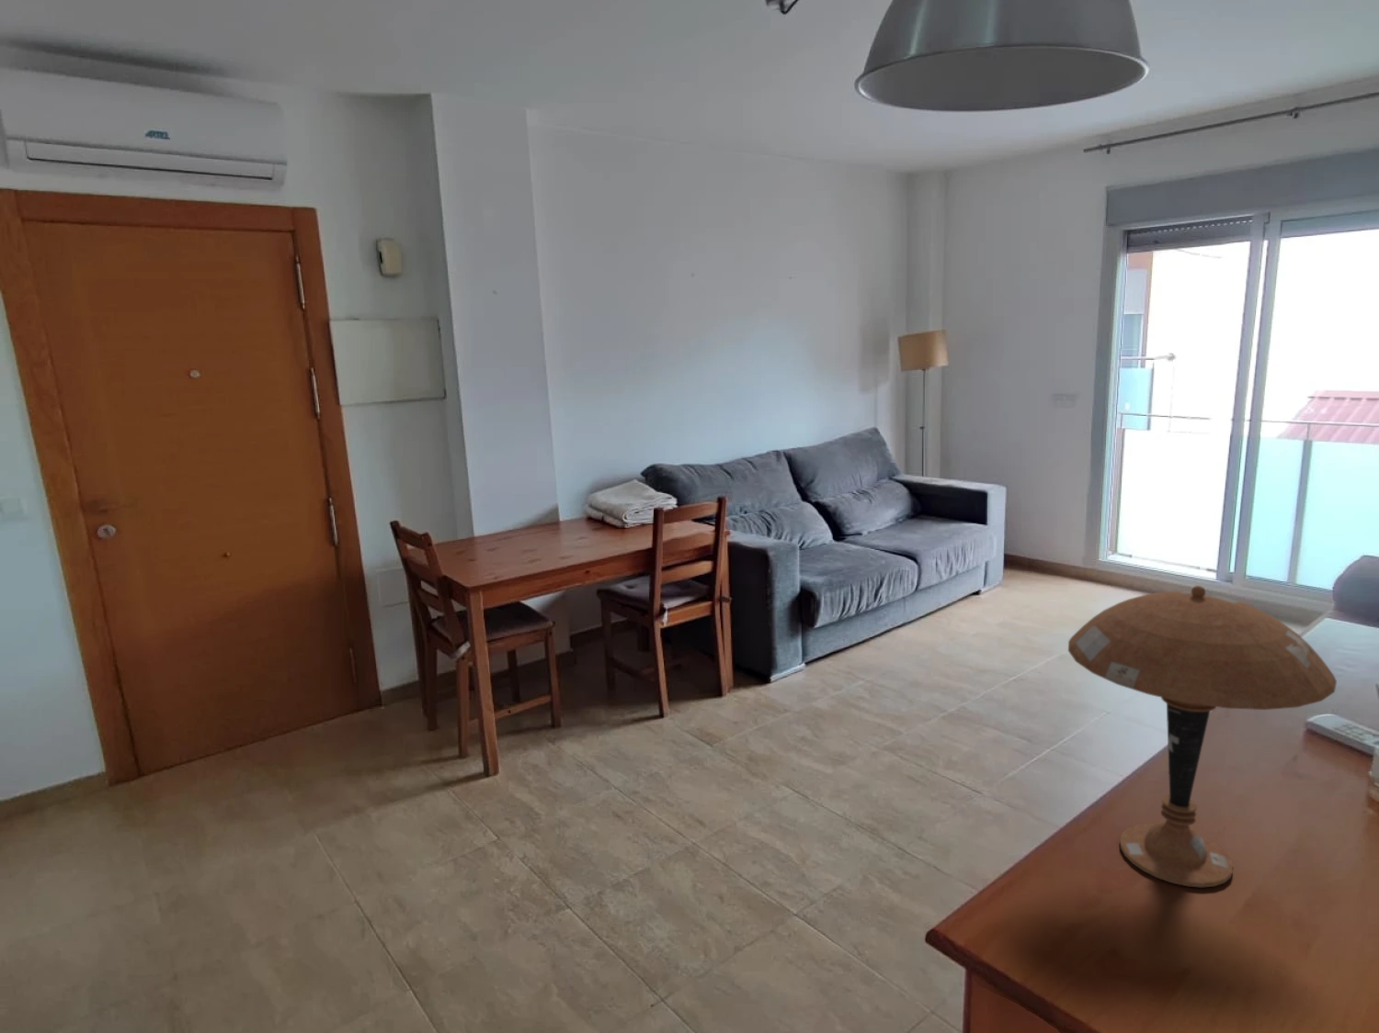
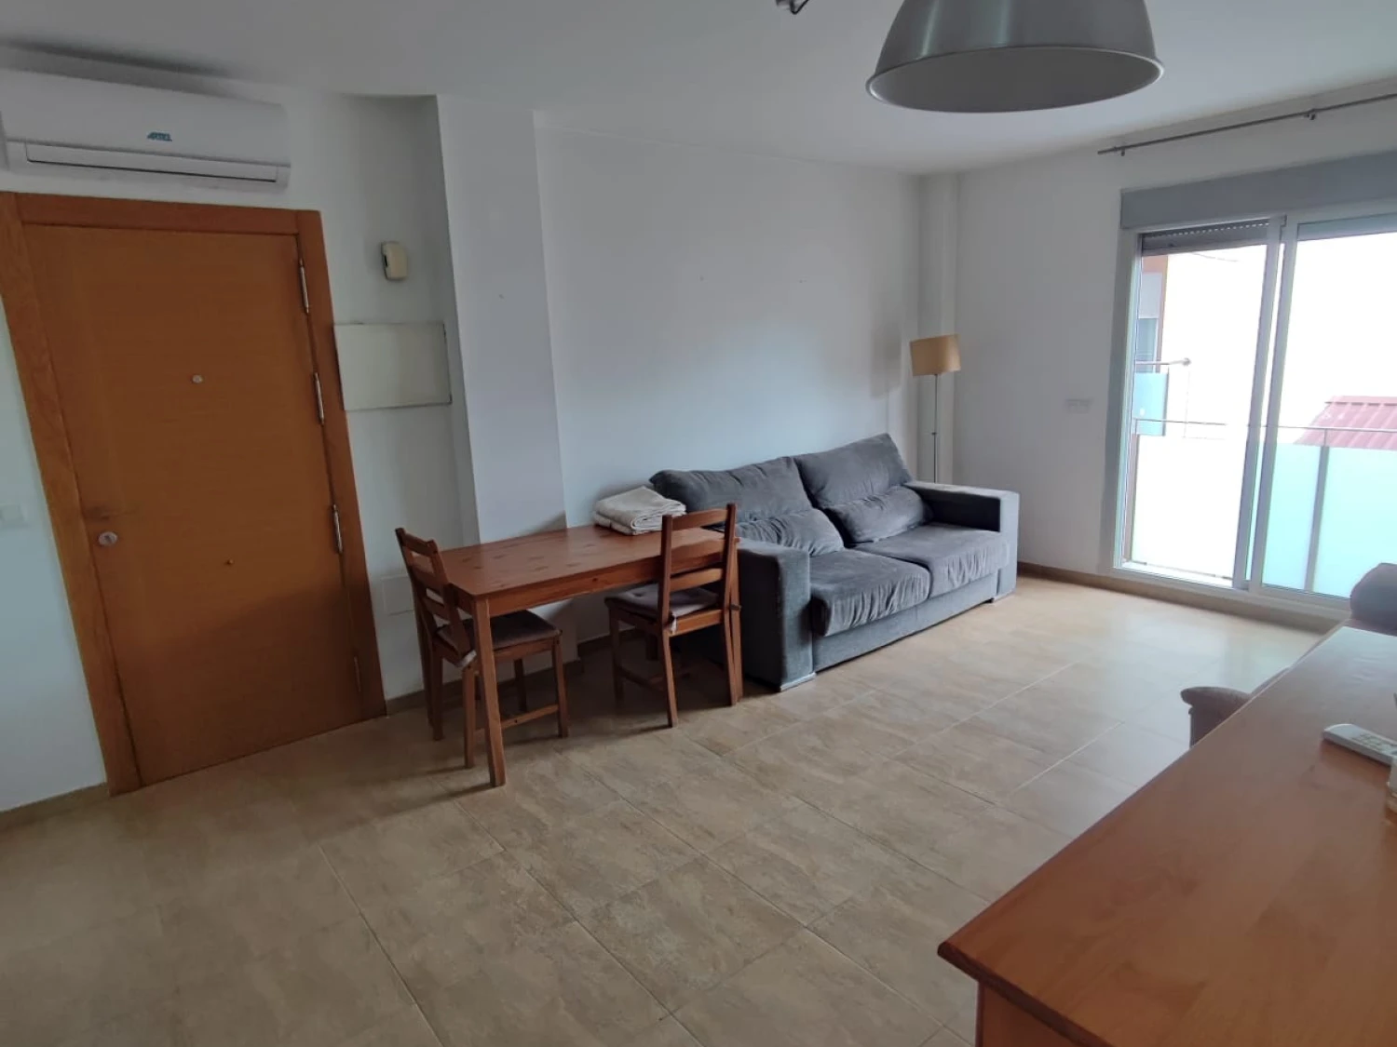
- table lamp (1186, 726)
